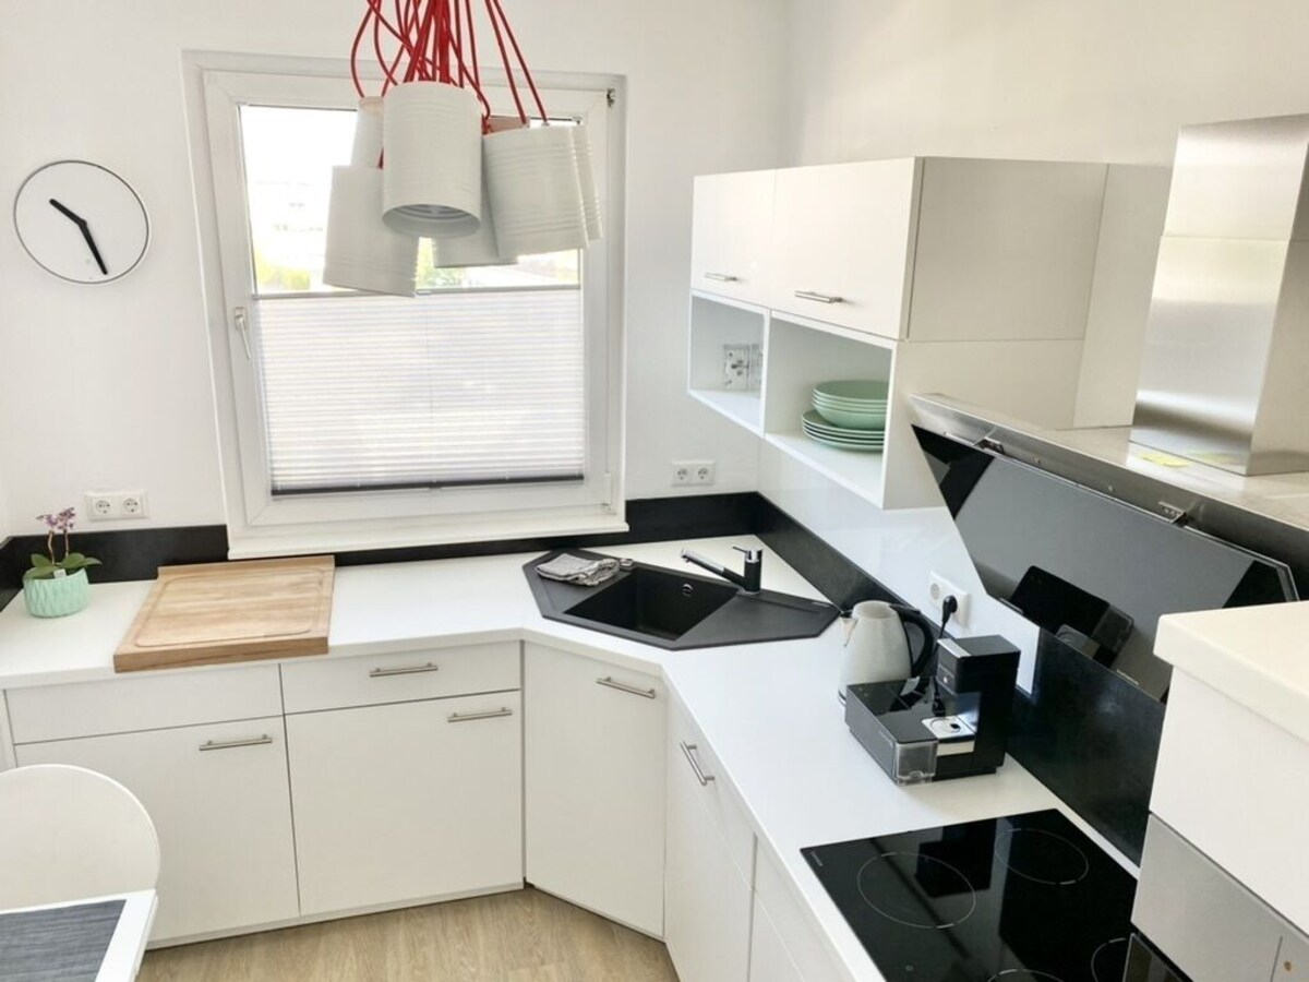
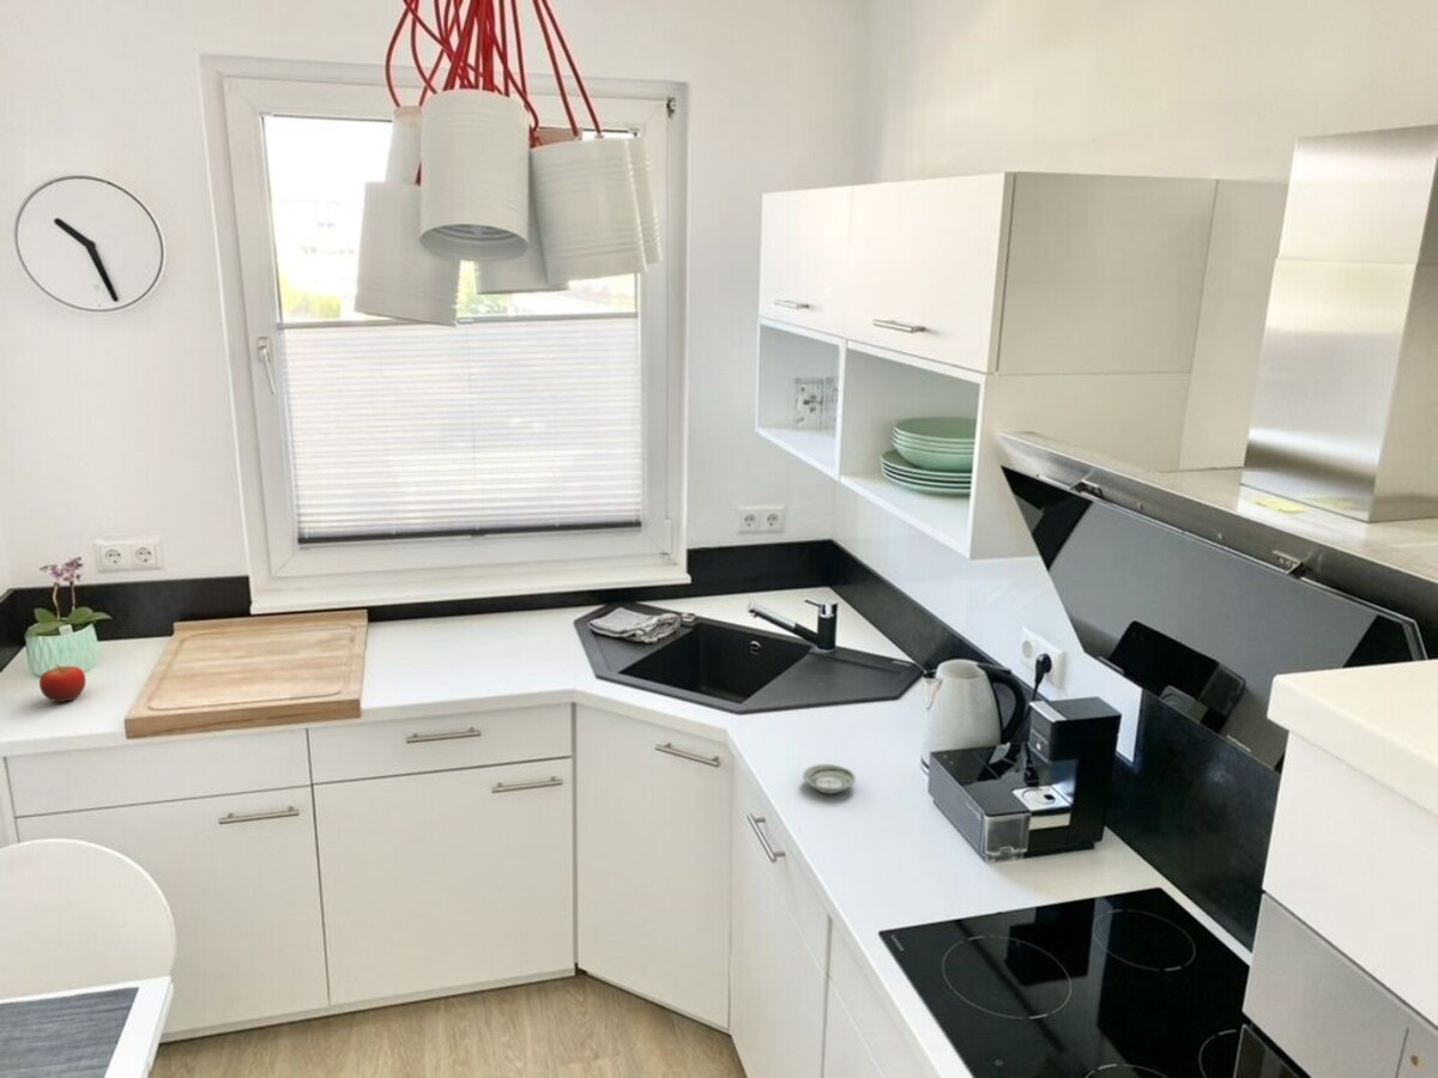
+ saucer (828, 781)
+ fruit (62, 680)
